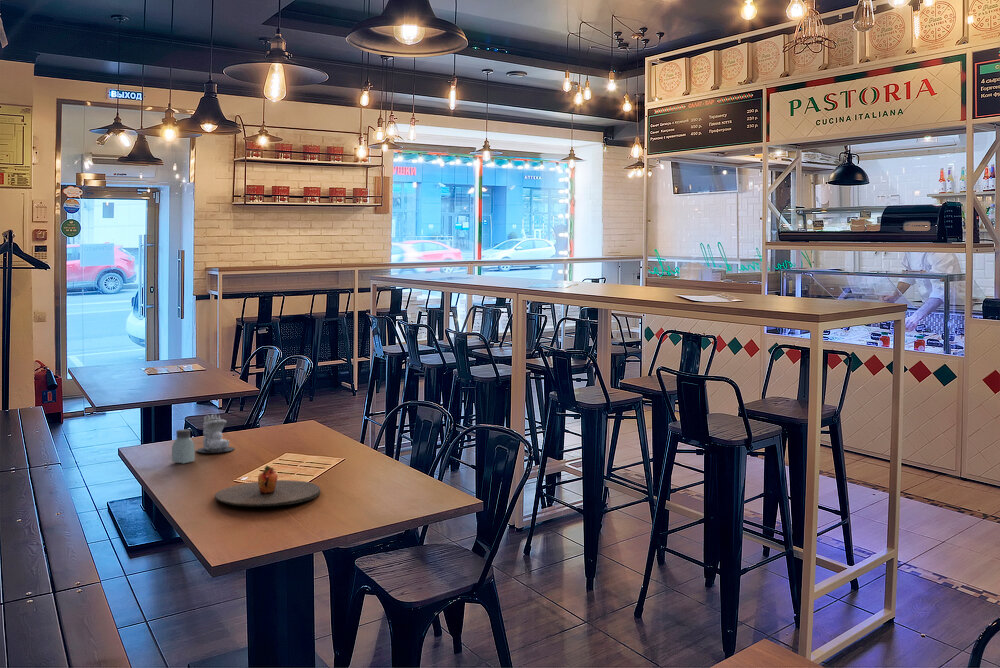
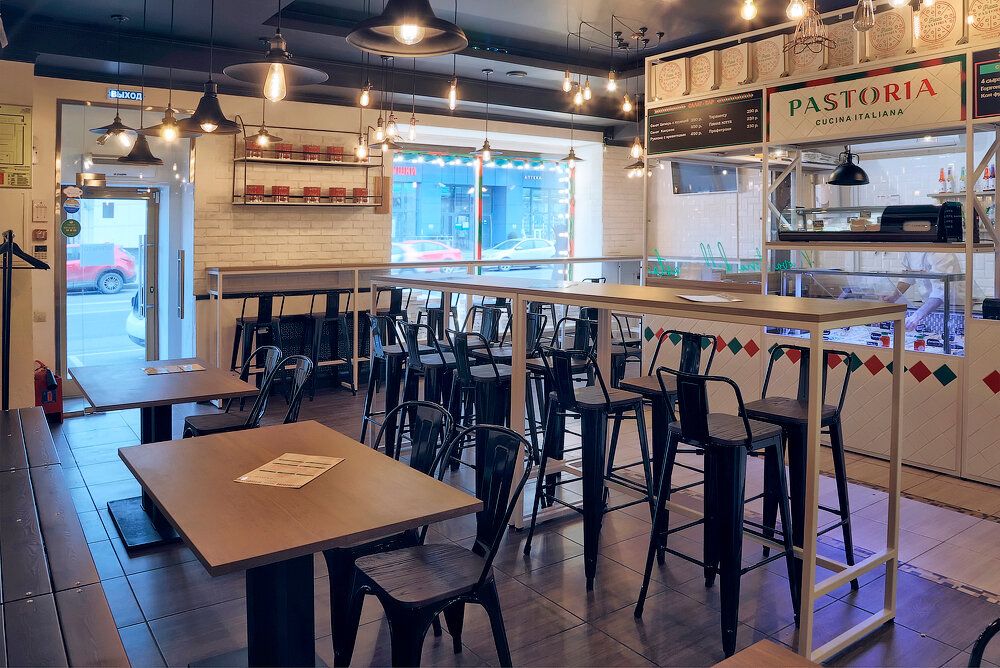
- saltshaker (183, 446)
- plate (268, 480)
- candle (215, 432)
